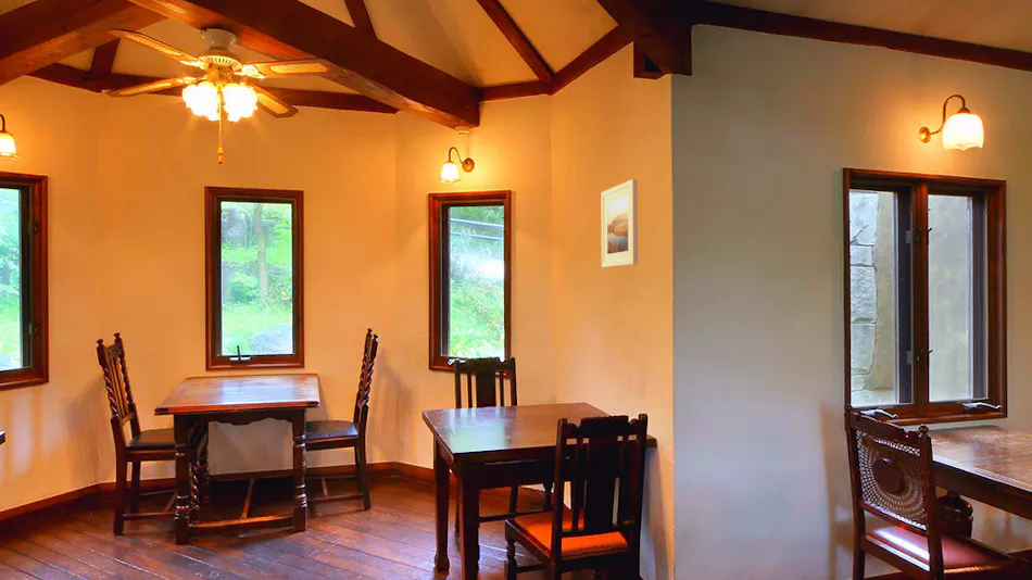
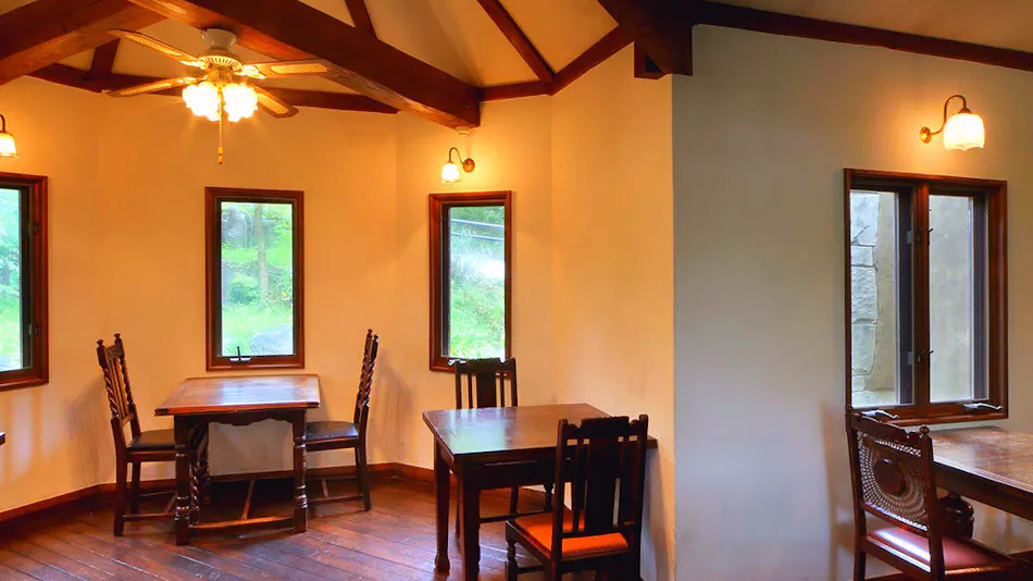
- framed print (618, 226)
